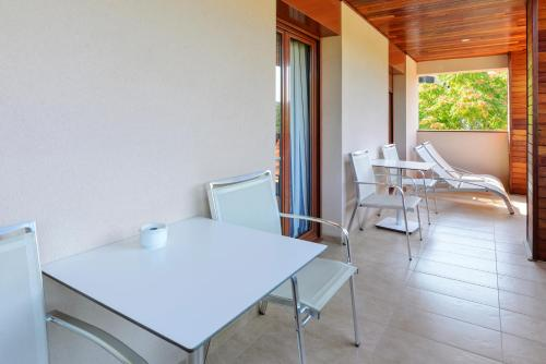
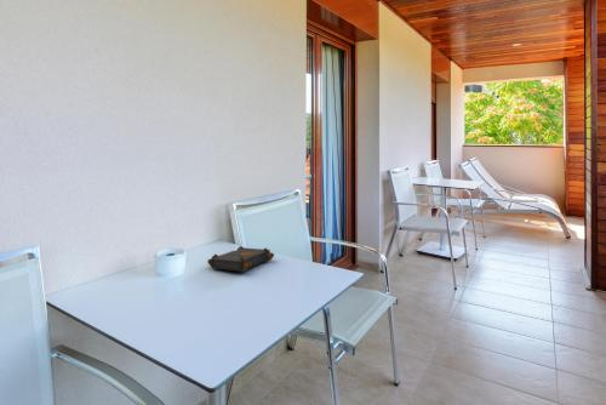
+ book (241, 257)
